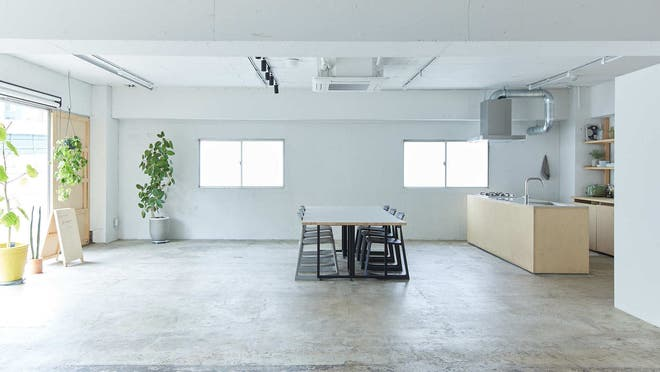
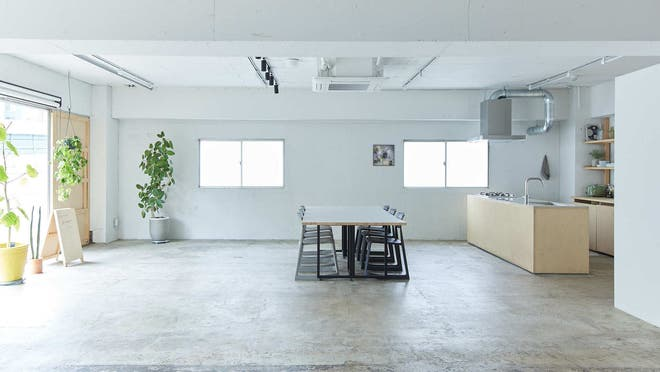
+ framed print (383, 155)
